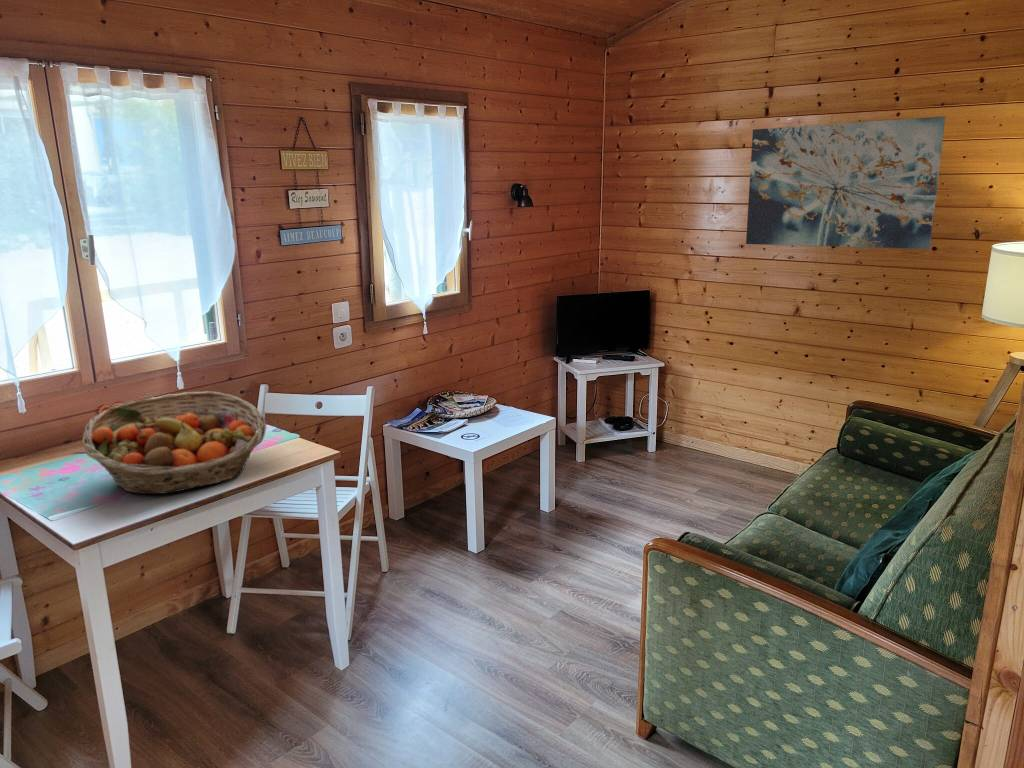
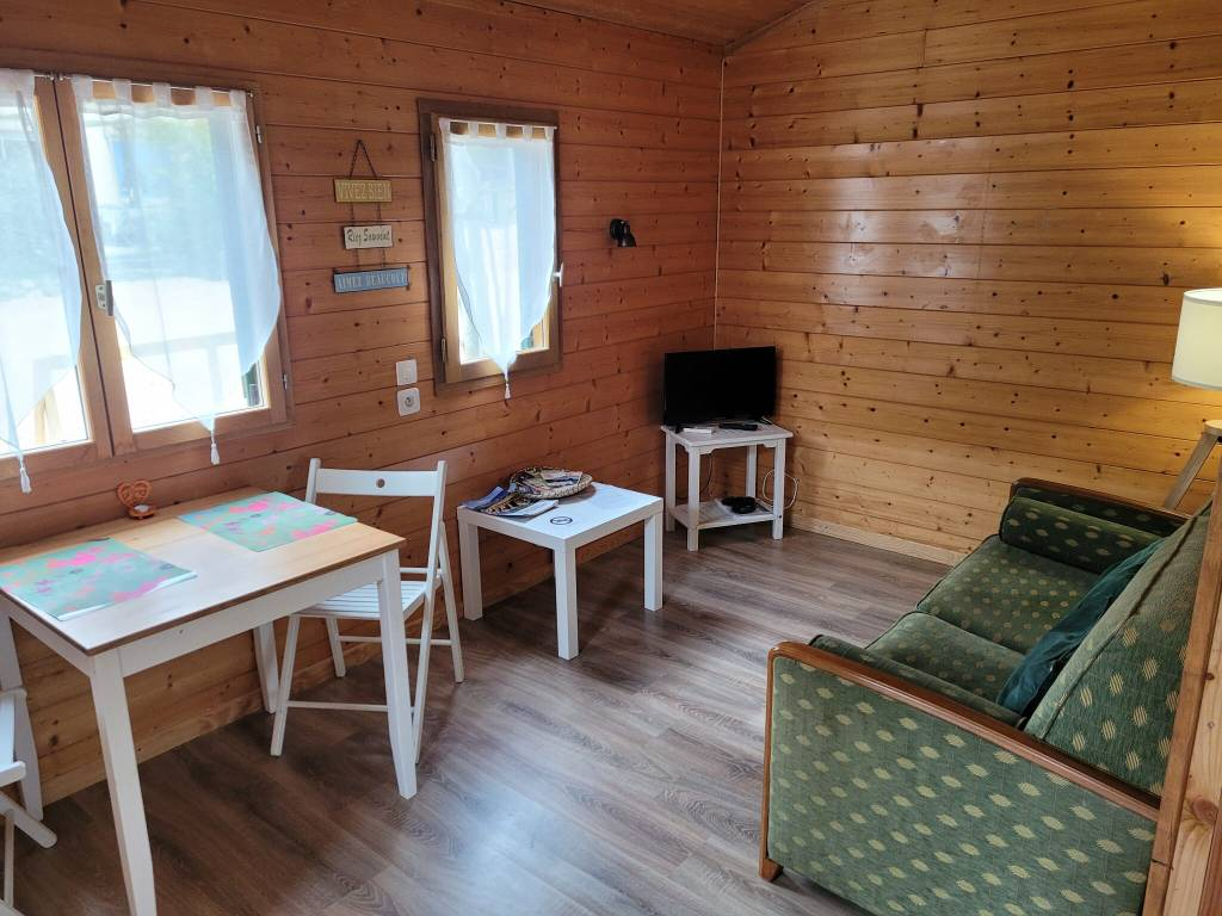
- fruit basket (179, 441)
- wall art (836, 186)
